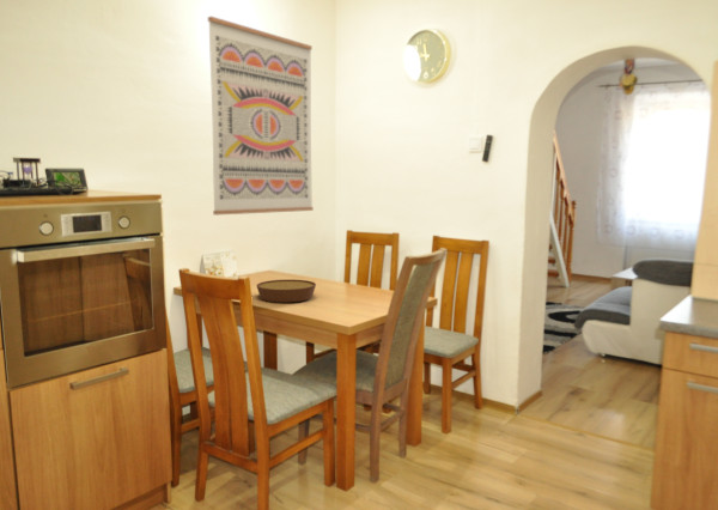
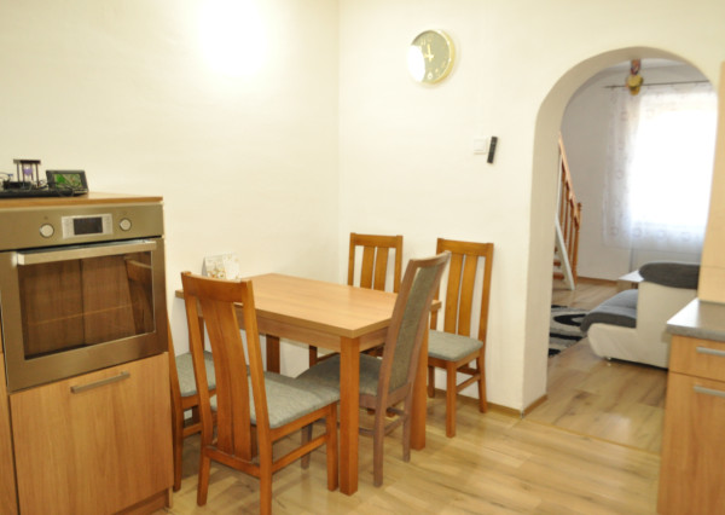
- wall art (266, 123)
- bowl (286, 290)
